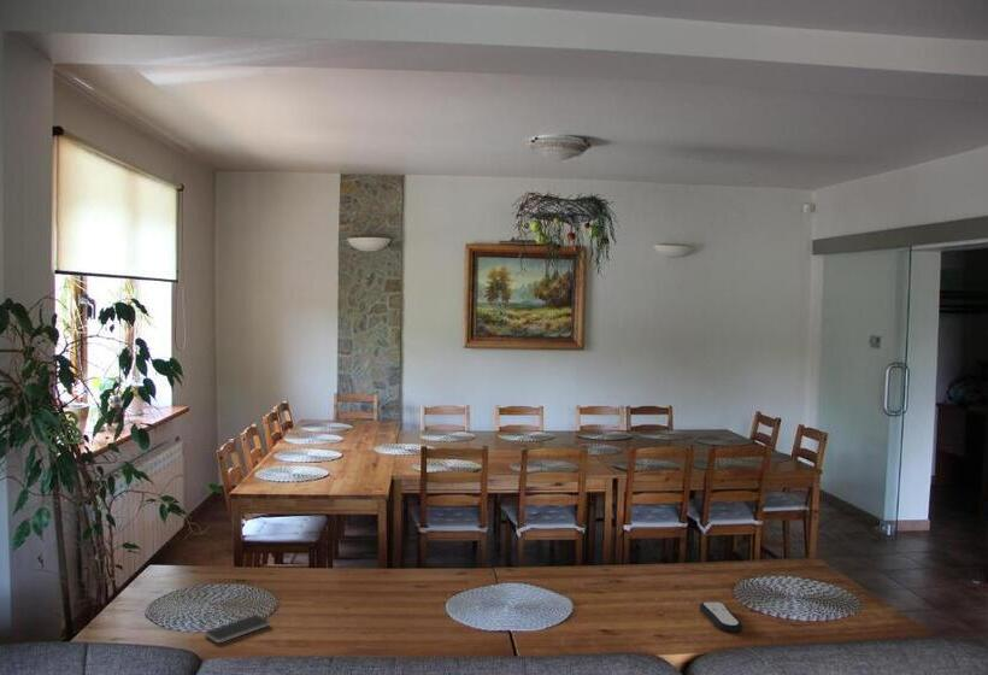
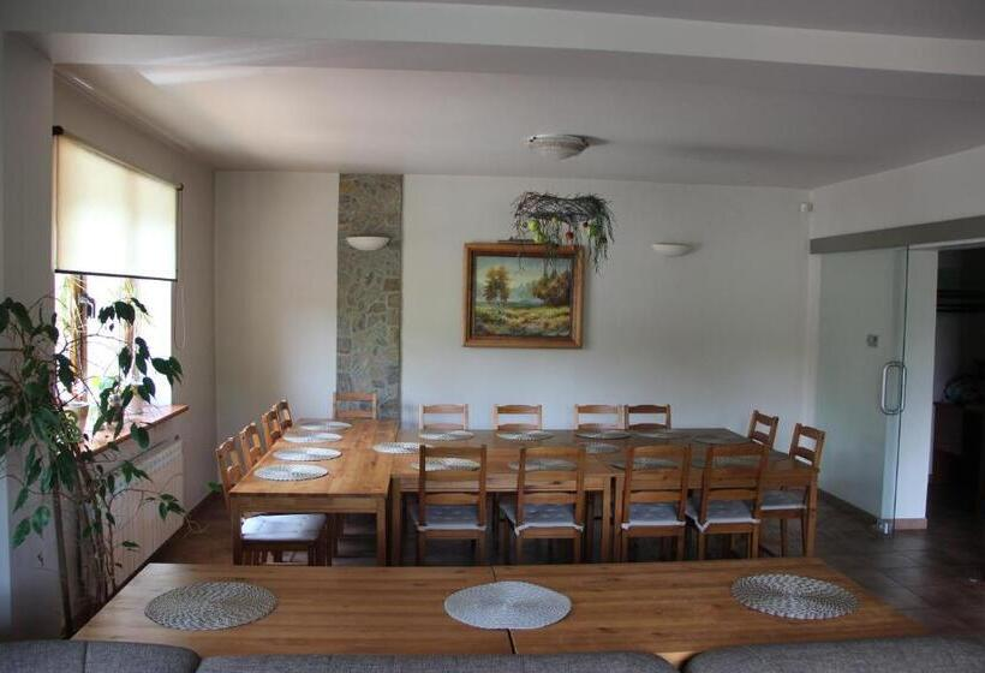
- remote control (721, 616)
- smartphone (237, 628)
